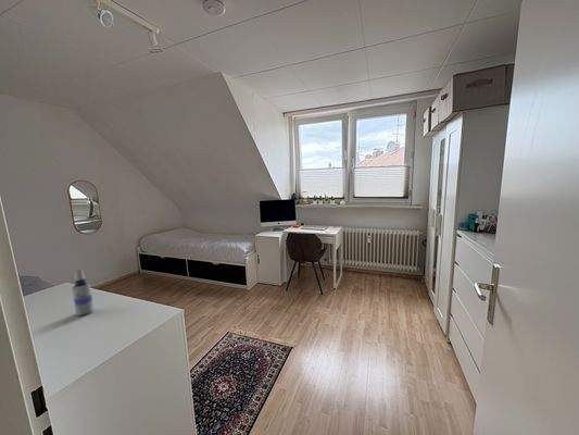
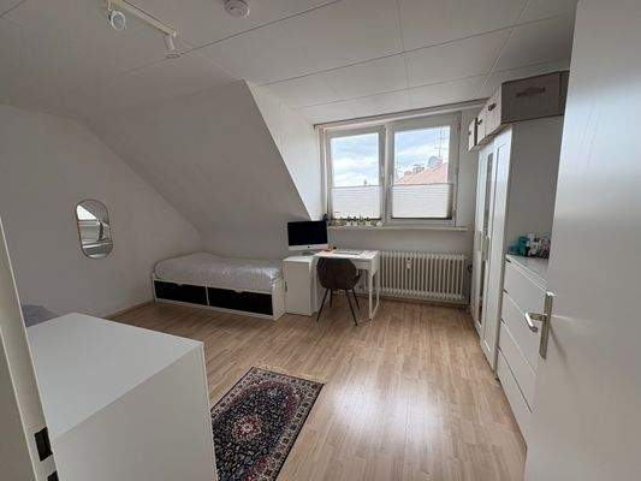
- spray bottle (81, 291)
